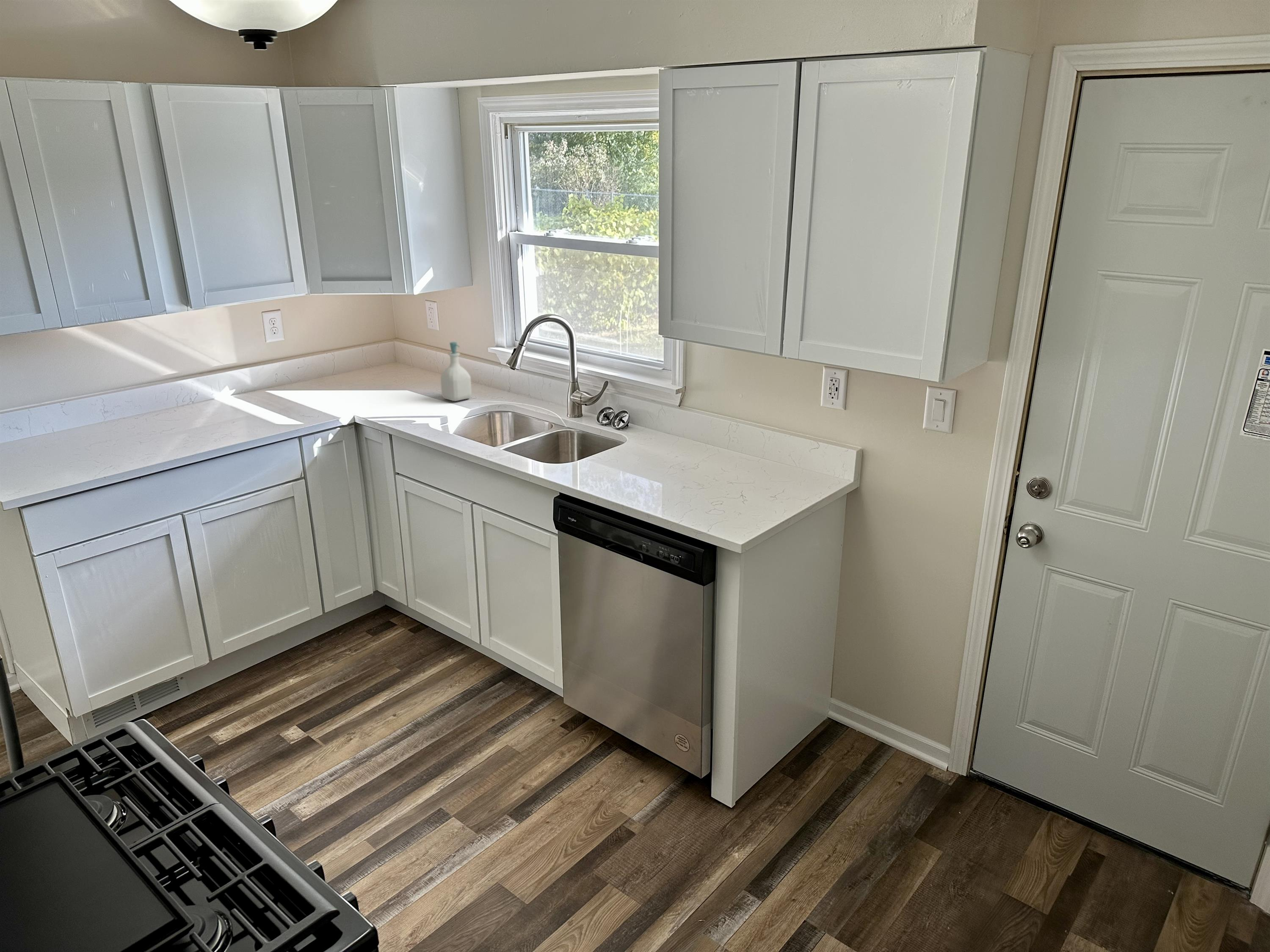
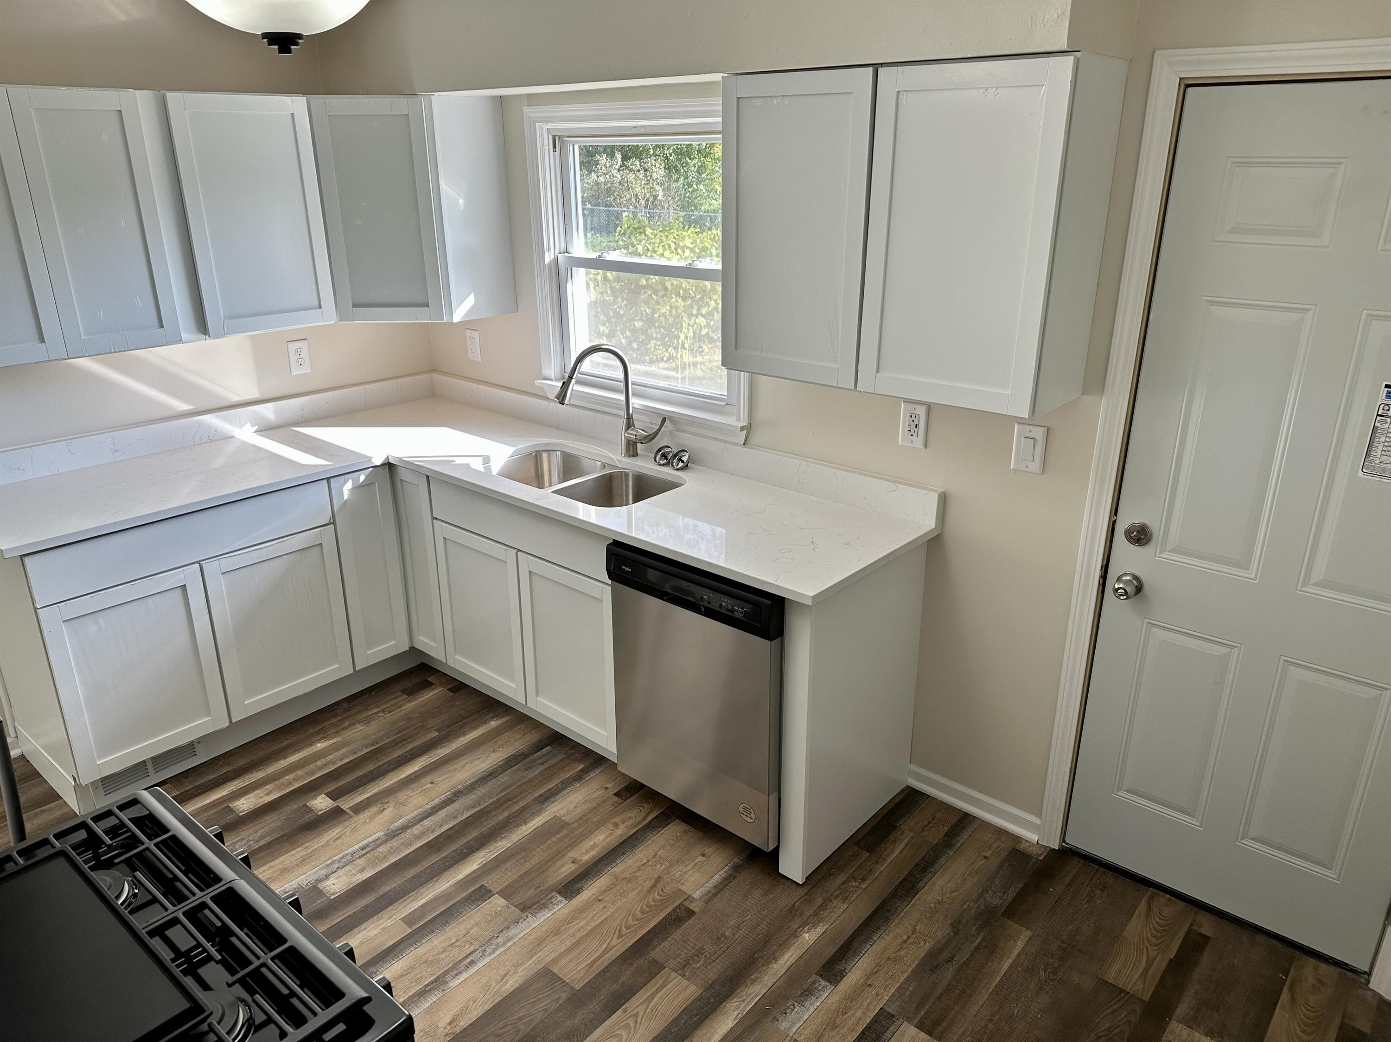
- soap bottle (455, 371)
